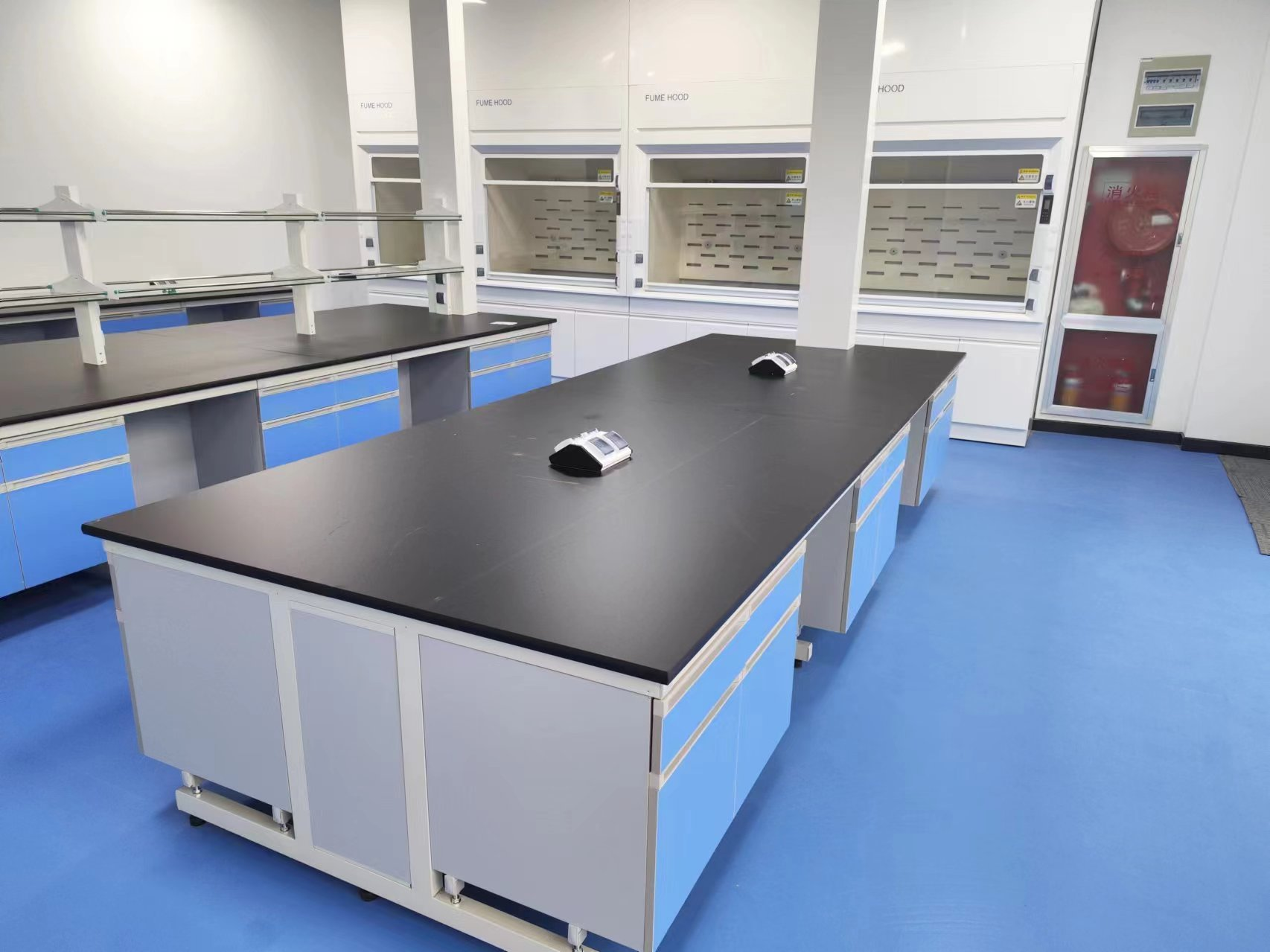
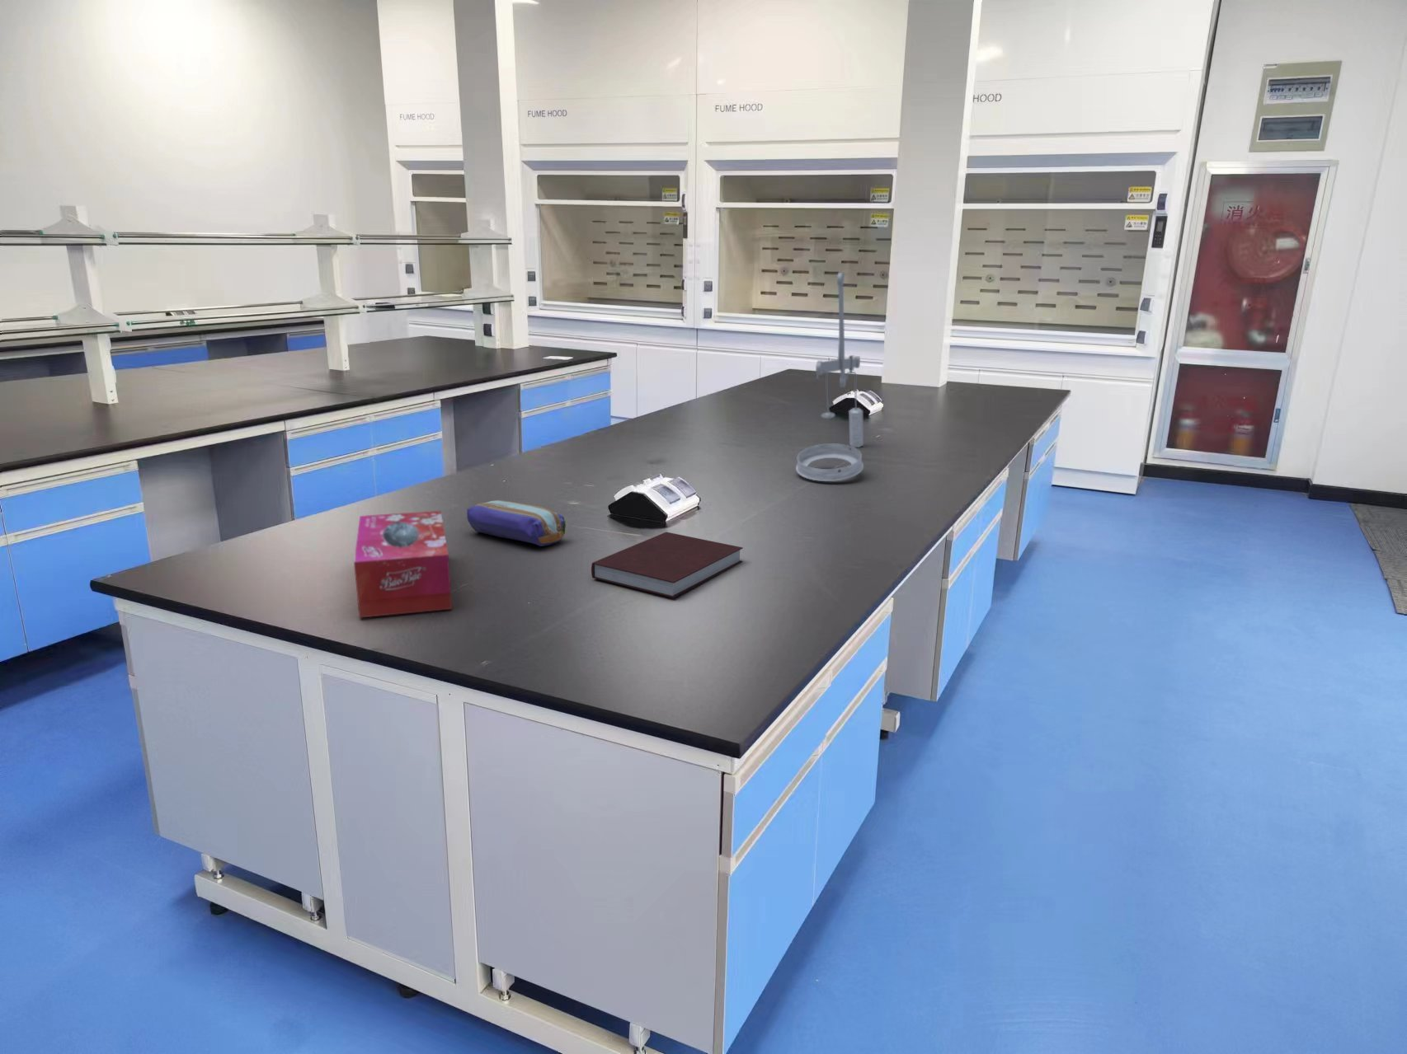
+ tissue box (403, 559)
+ notebook (669, 562)
+ pencil case (515, 521)
+ laboratory equipment (848, 369)
